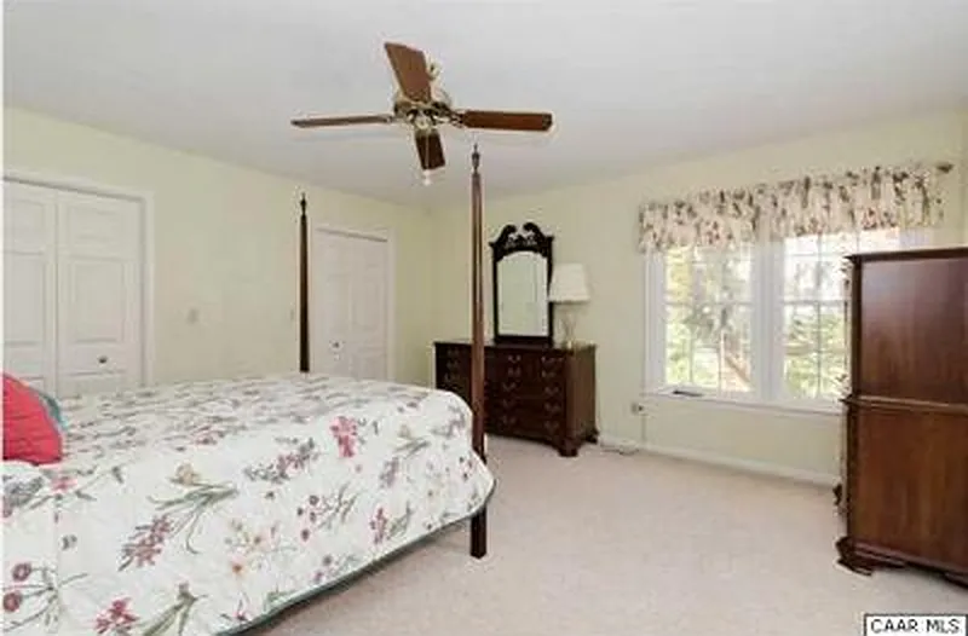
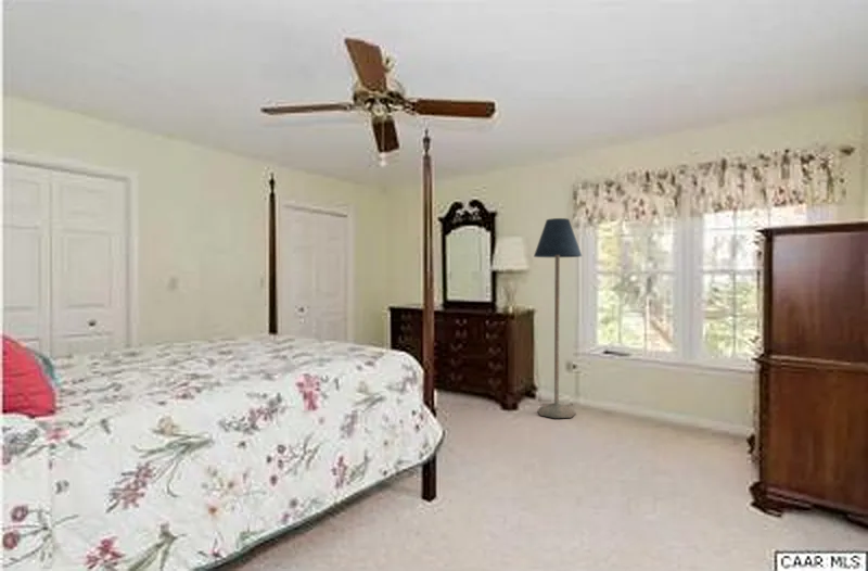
+ floor lamp (557, 316)
